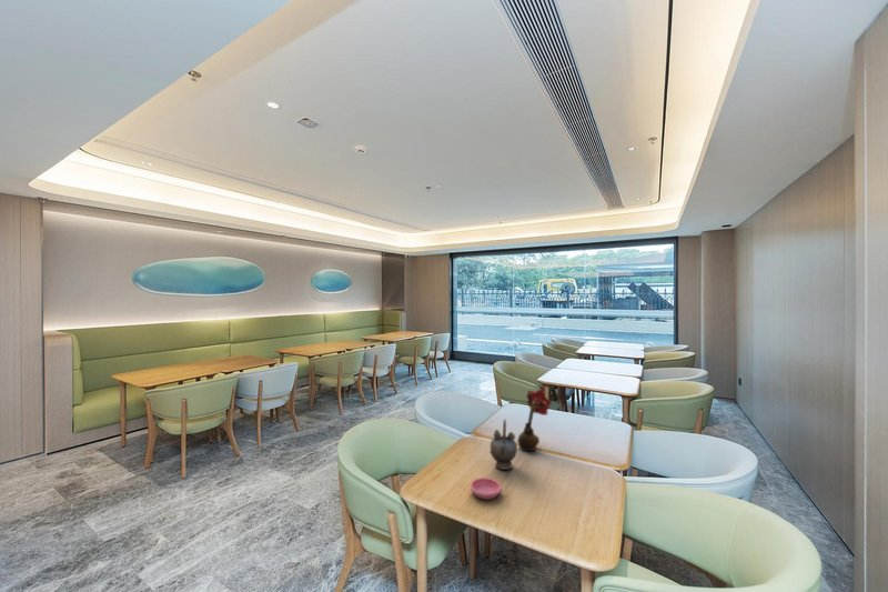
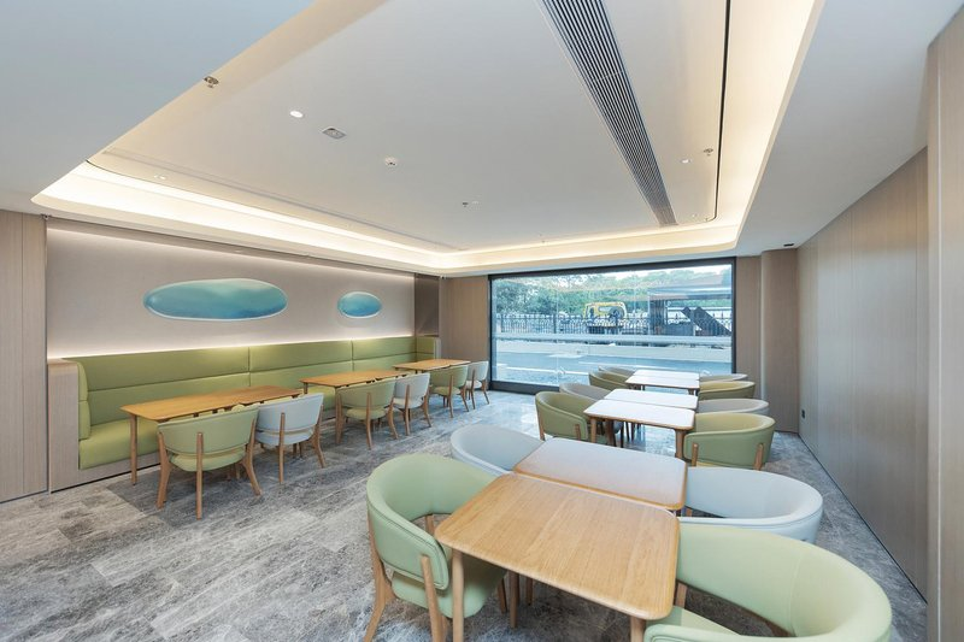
- saucer (485, 489)
- teapot (503, 443)
- flower (532, 417)
